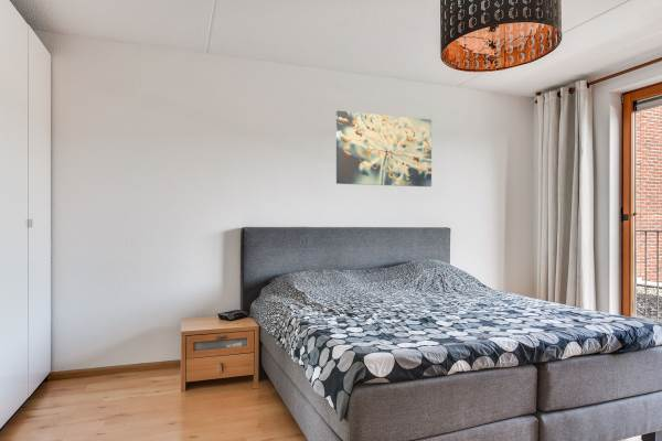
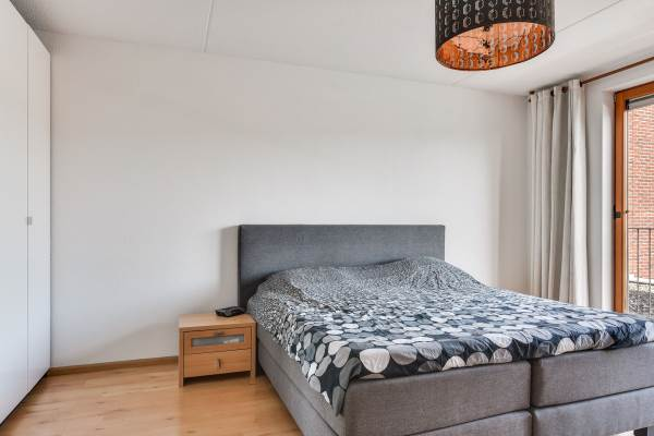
- wall art (385, 150)
